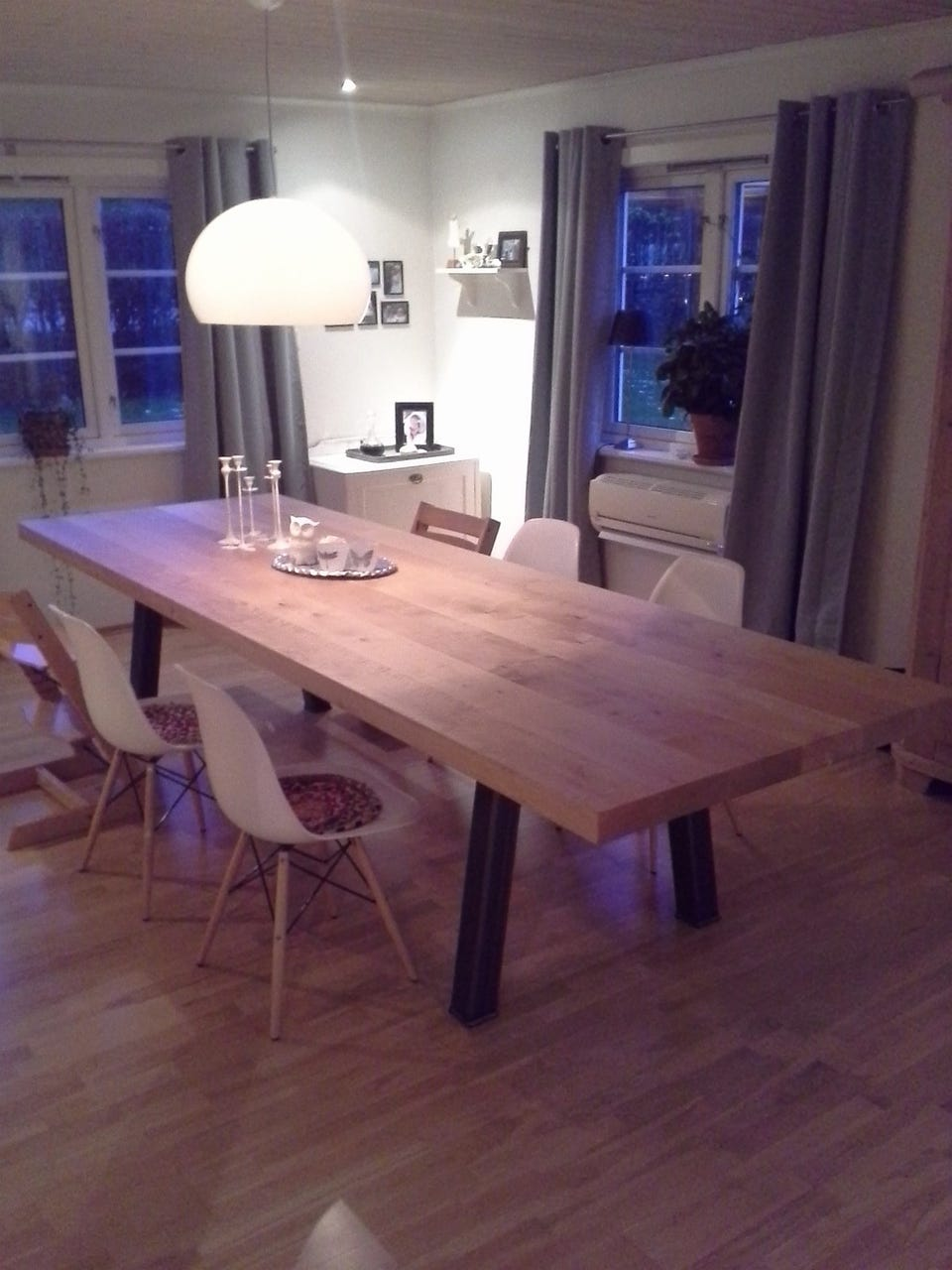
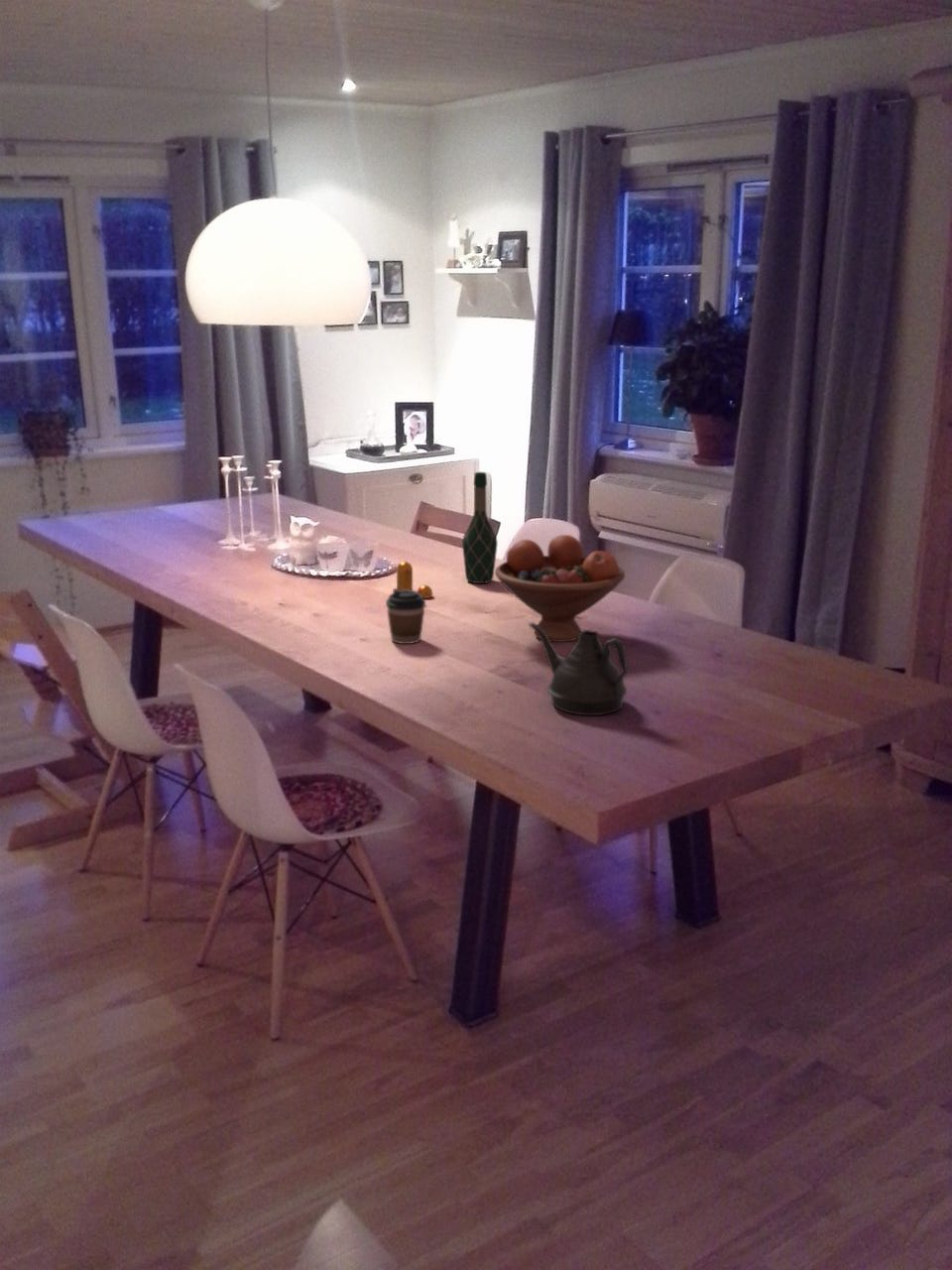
+ teapot (576, 664)
+ wine bottle (480, 527)
+ pepper shaker (412, 578)
+ coffee cup (406, 614)
+ fruit bowl (558, 590)
